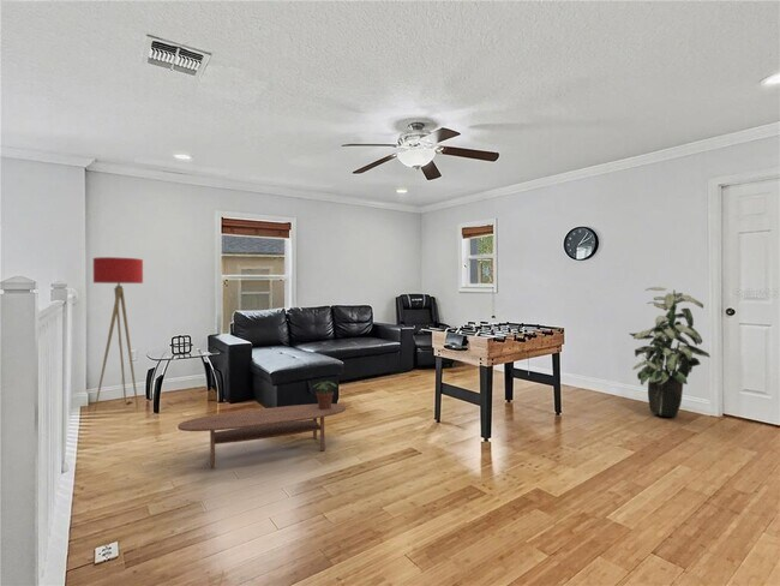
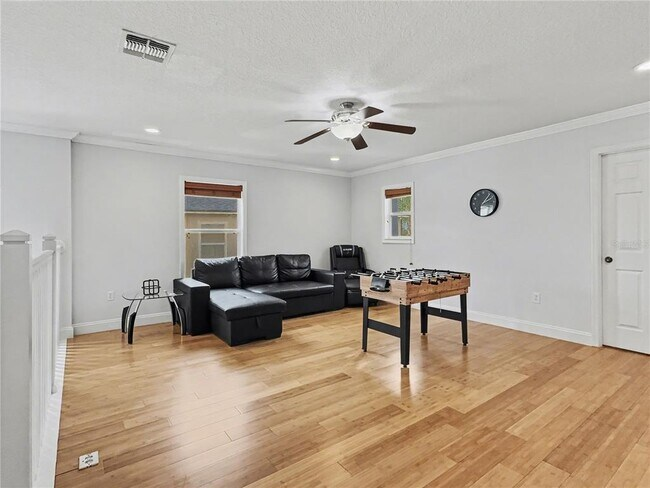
- indoor plant (665, 349)
- coffee table (268, 433)
- potted plant (324, 395)
- floor lamp (119, 333)
